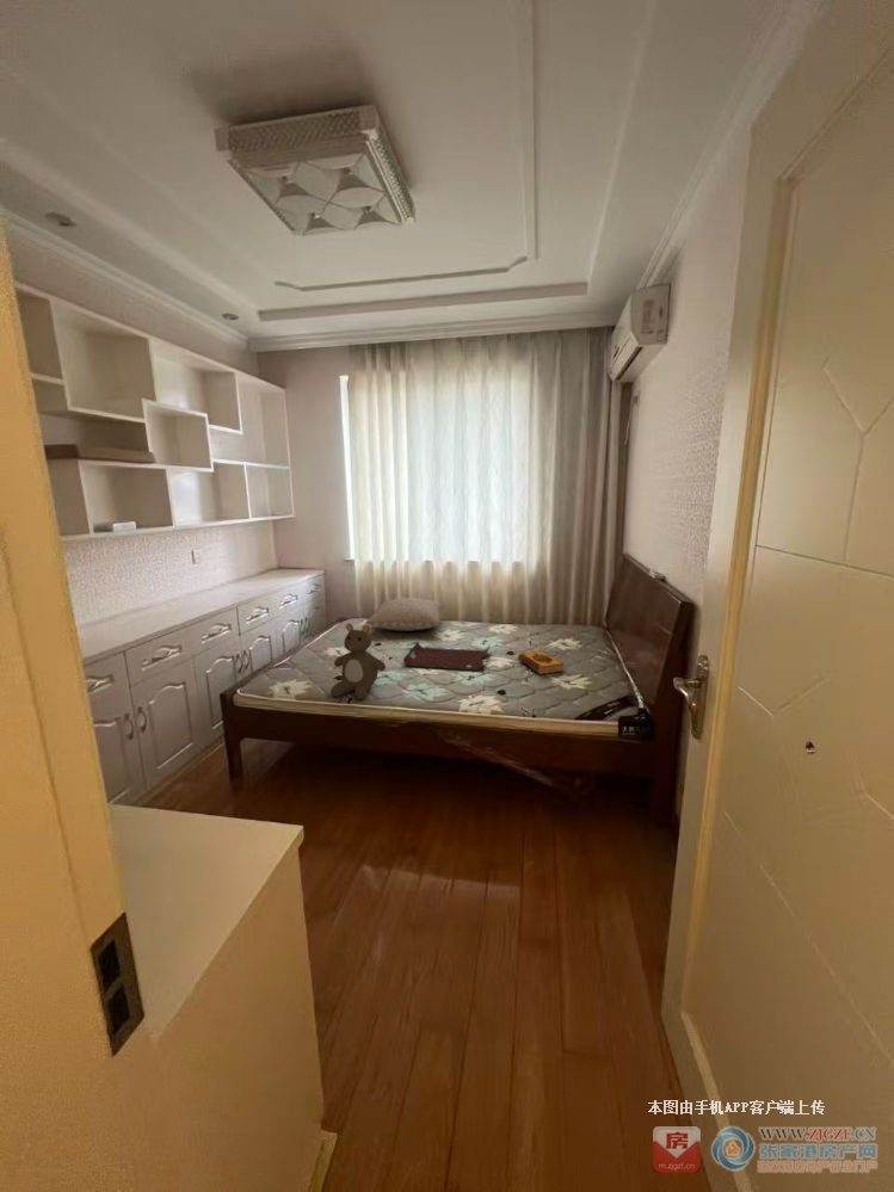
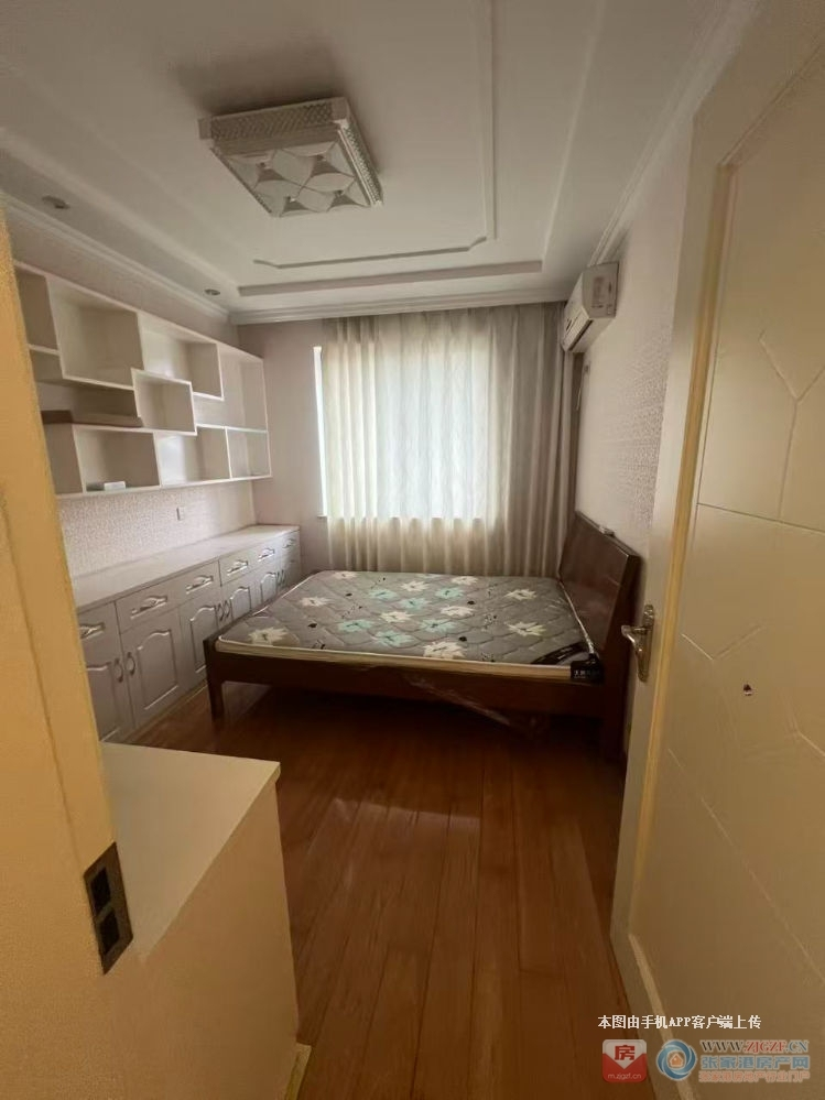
- serving tray (448, 655)
- pillow (407, 613)
- hardback book (540, 662)
- teddy bear (354, 659)
